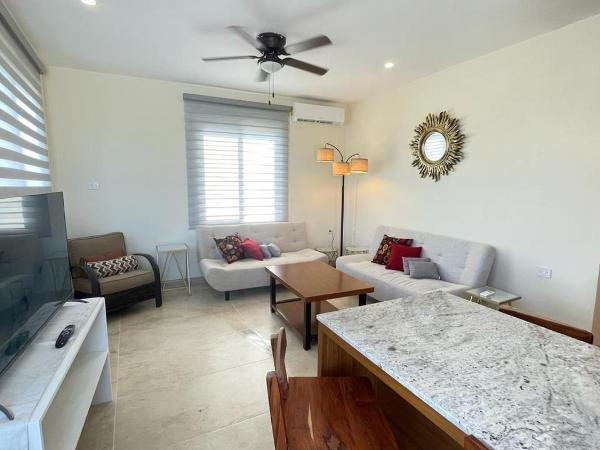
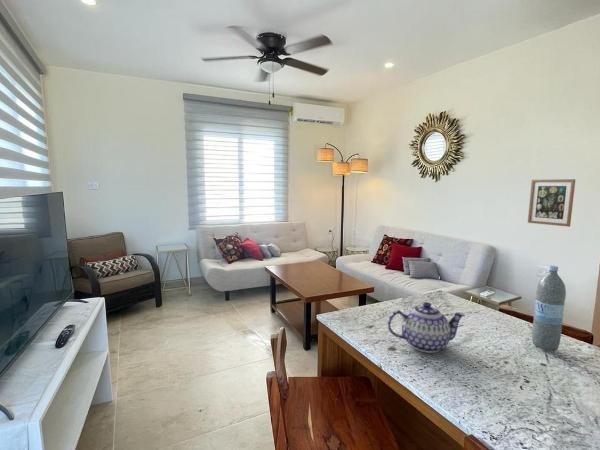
+ teapot (425, 324)
+ water bottle (549, 308)
+ wall art (550, 202)
